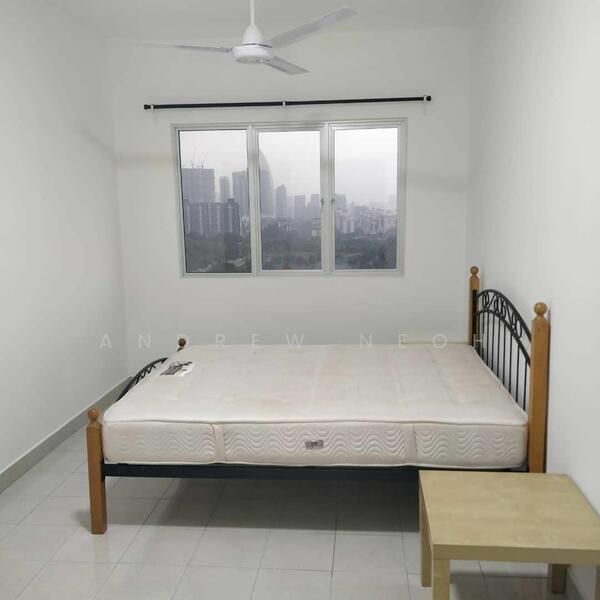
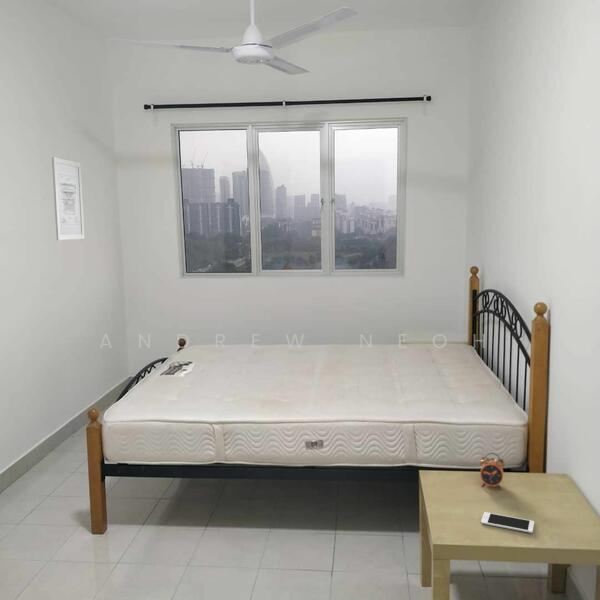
+ alarm clock (491, 470)
+ cell phone (507, 522)
+ wall art (69, 200)
